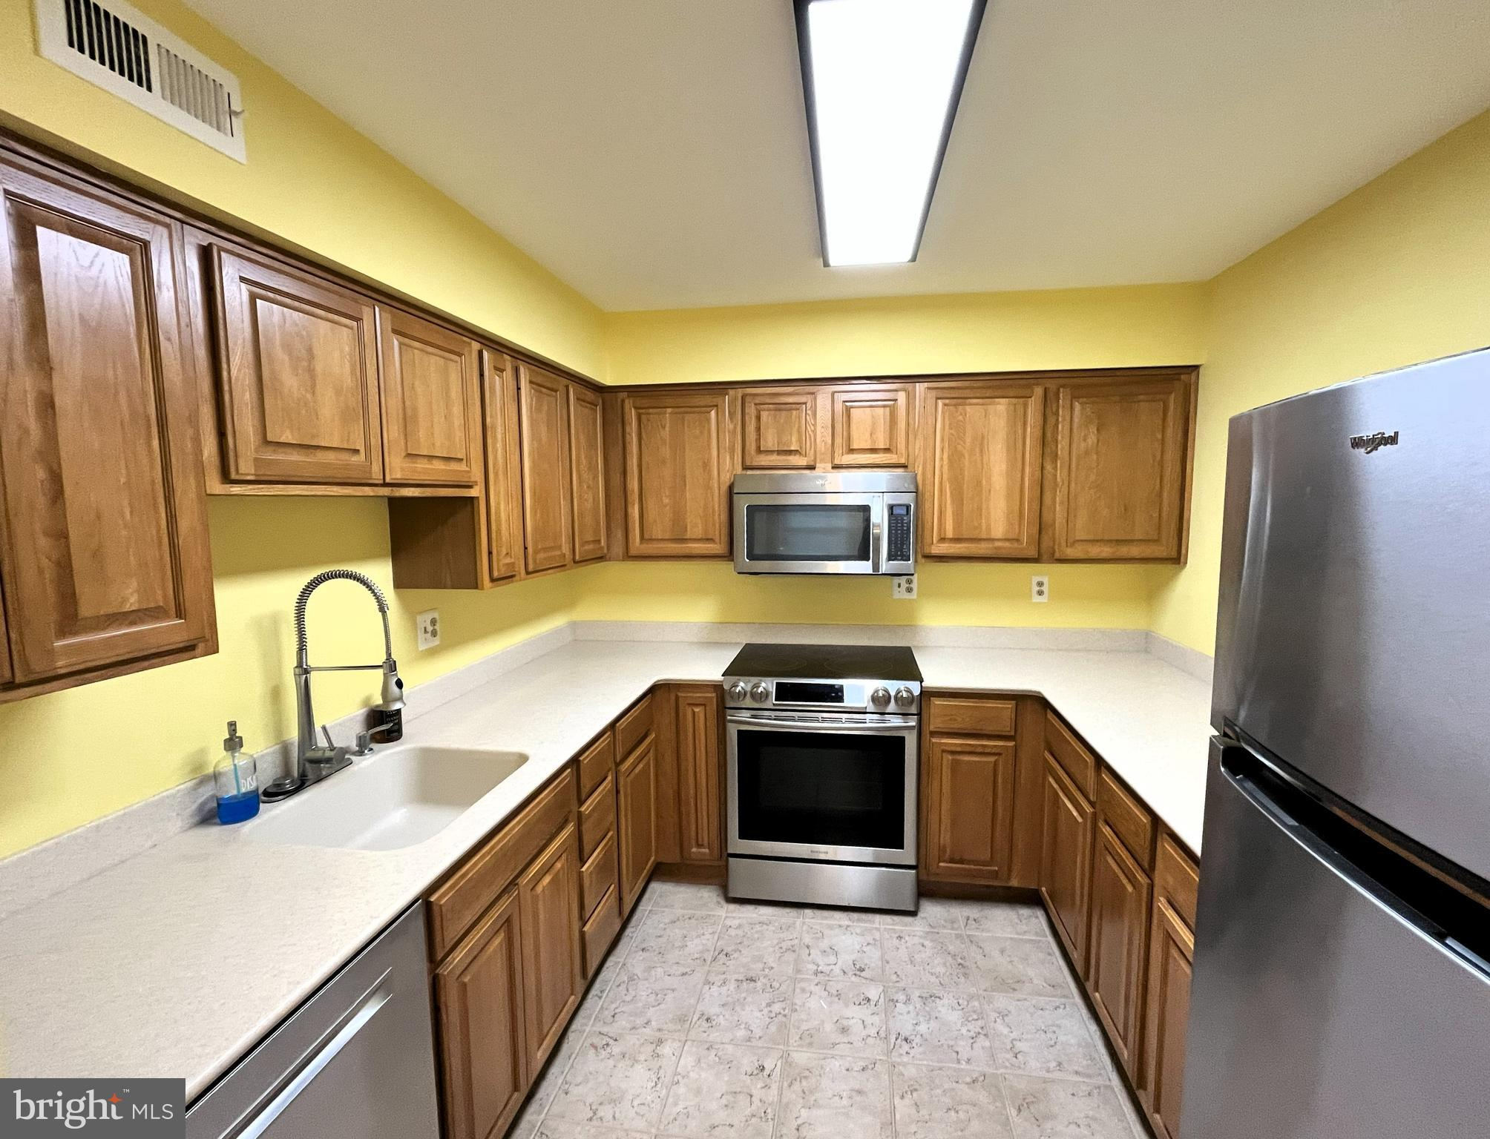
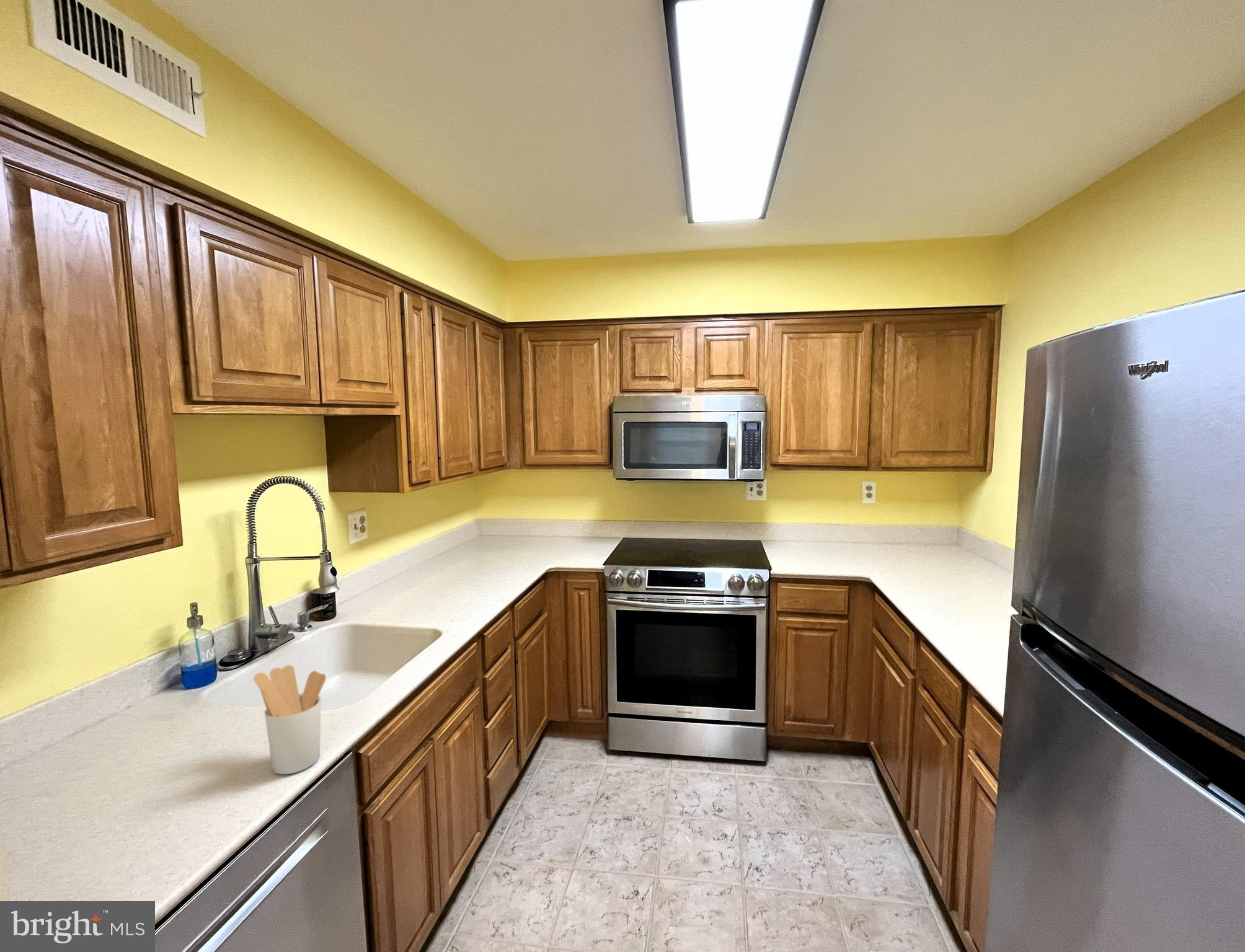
+ utensil holder (288, 715)
